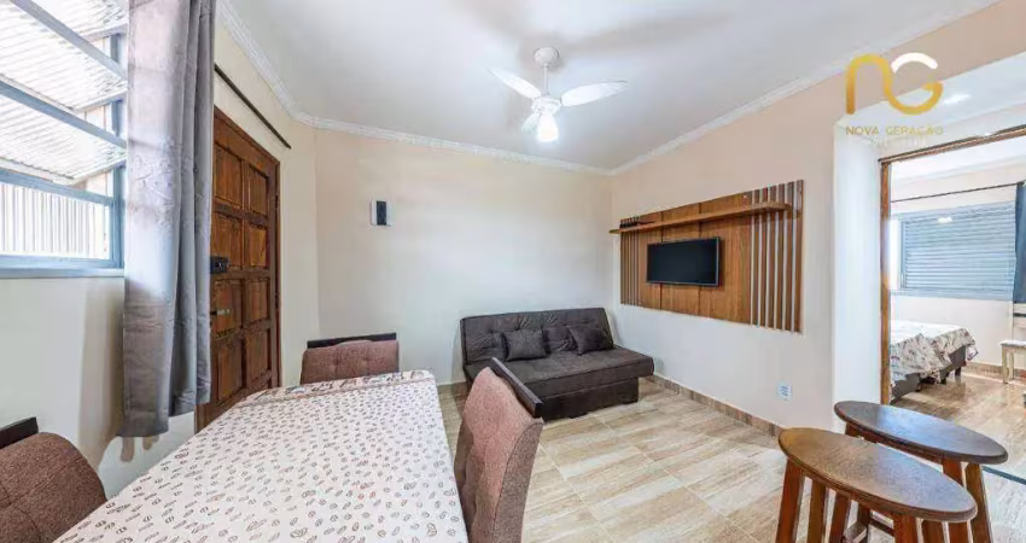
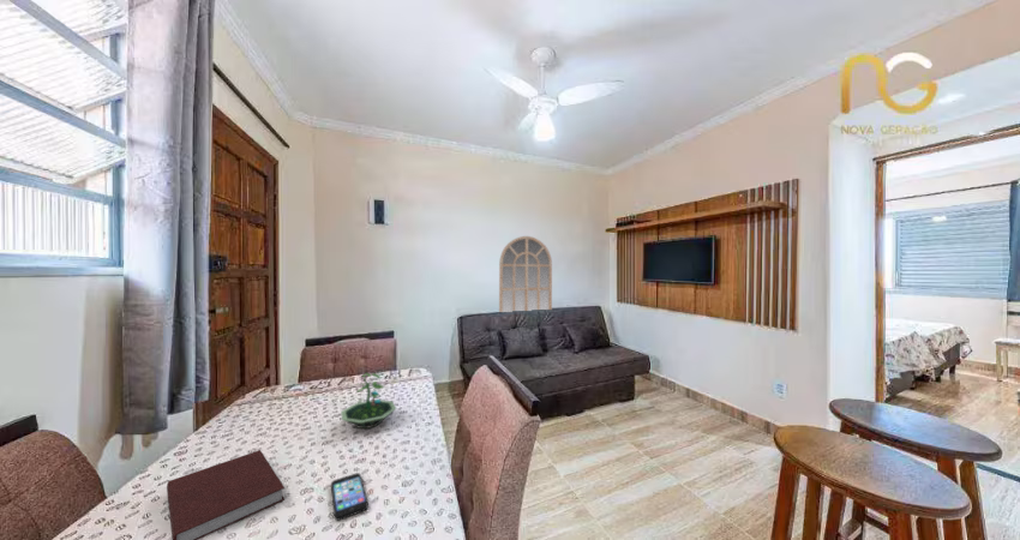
+ terrarium (370, 382)
+ smartphone (348, 494)
+ mirror (526, 275)
+ notebook (224, 490)
